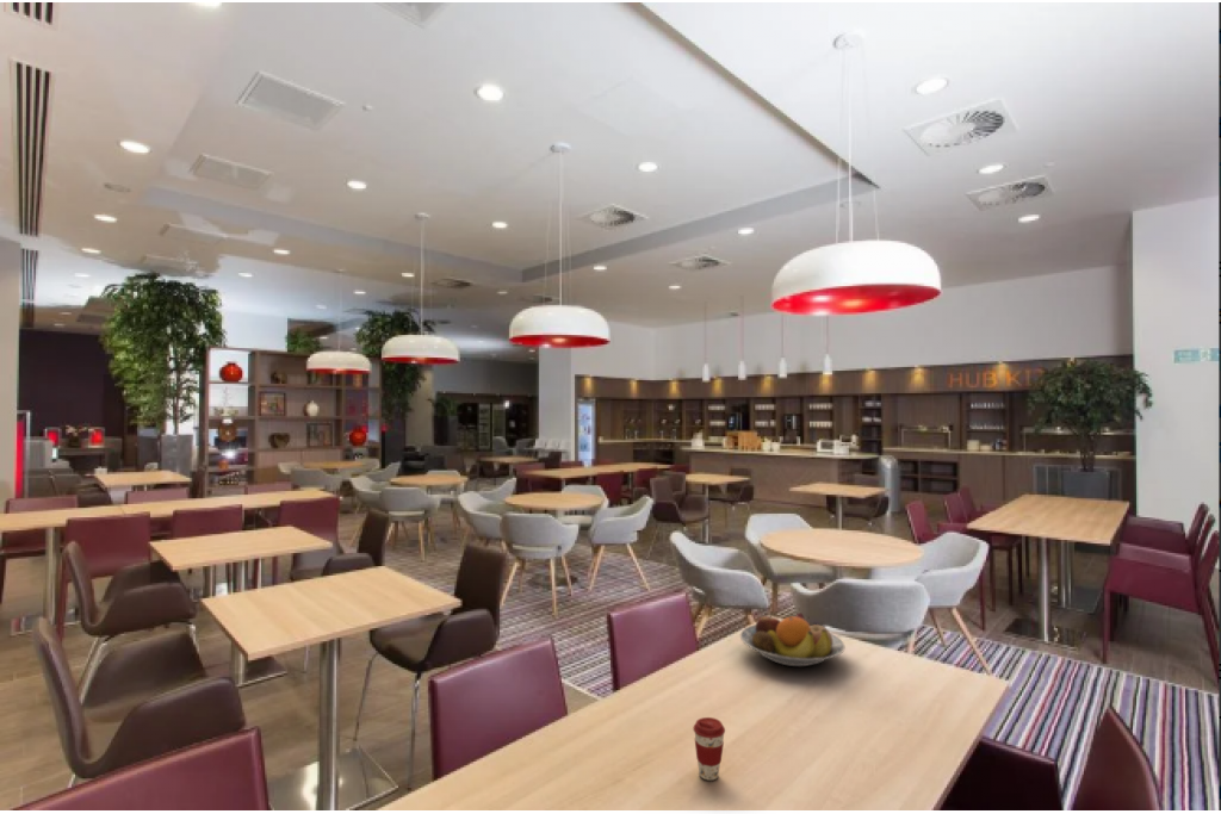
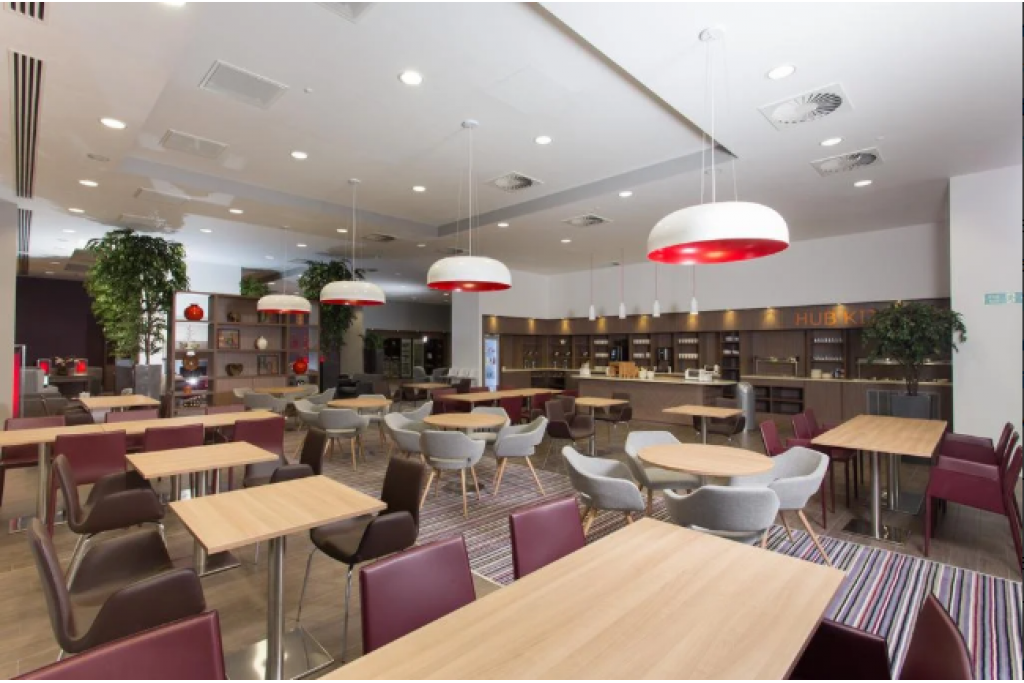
- fruit bowl (791, 635)
- coffee cup (708, 748)
